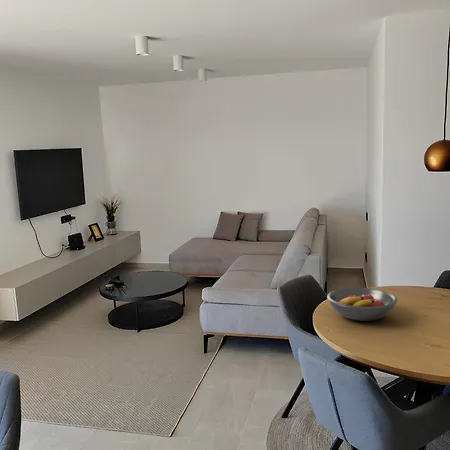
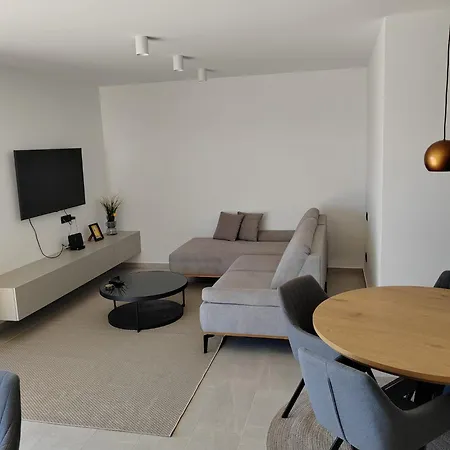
- fruit bowl (361, 303)
